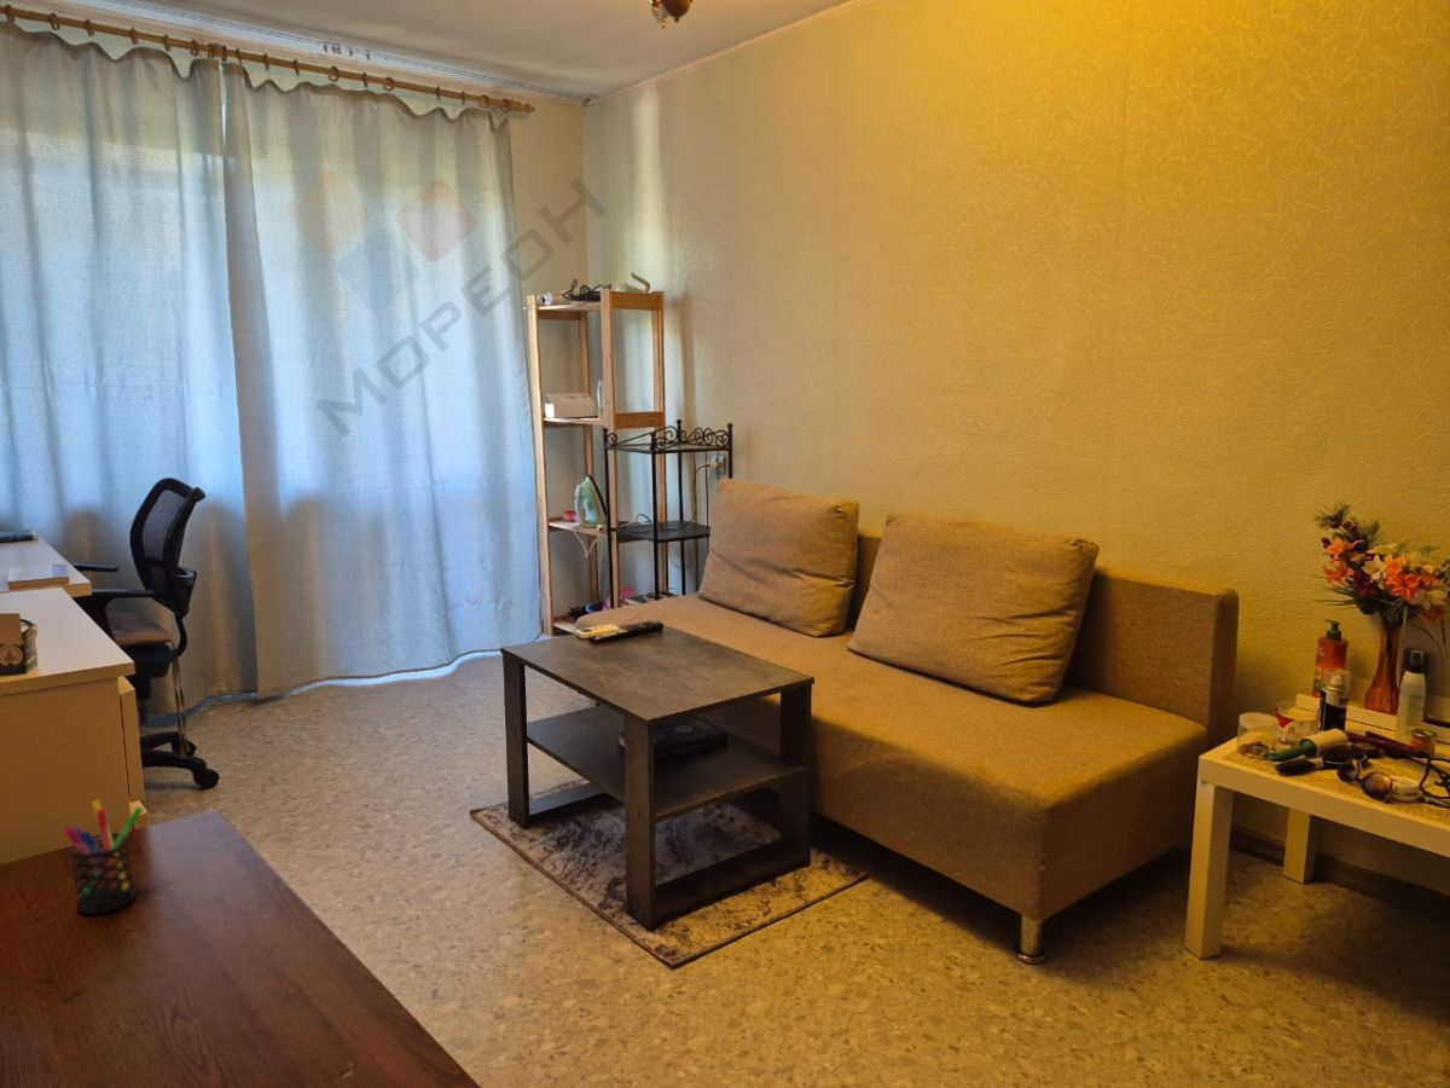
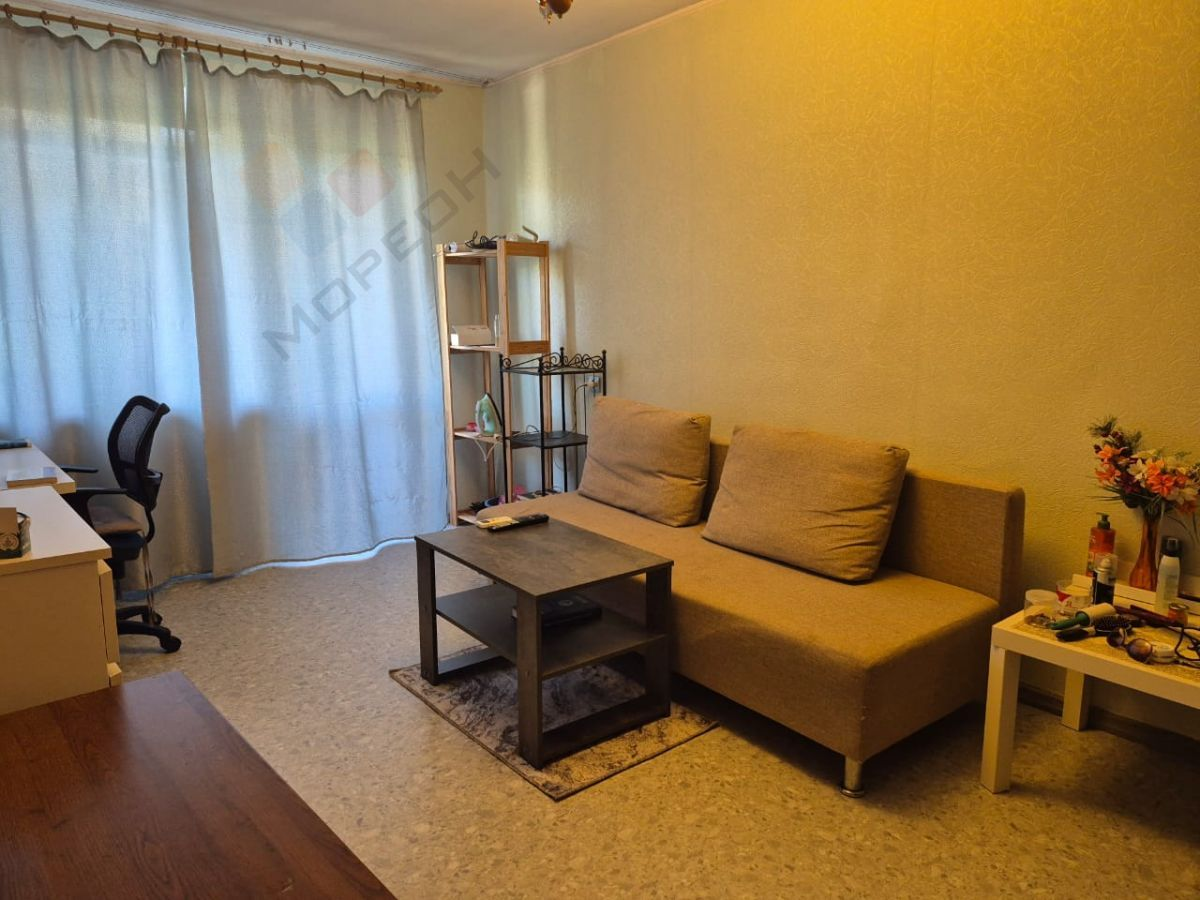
- pen holder (108, 850)
